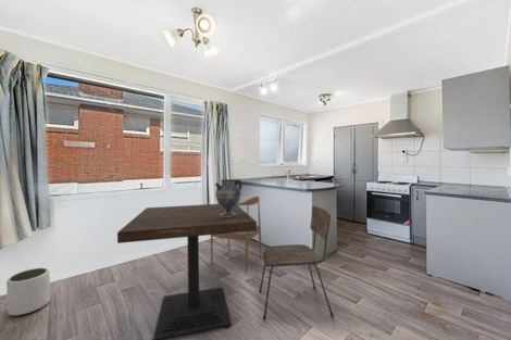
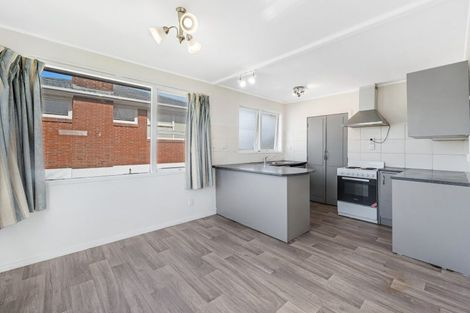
- dining chair (236, 232)
- dining table (192, 261)
- dining chair (292, 256)
- plant pot (29, 290)
- ceramic jug (228, 197)
